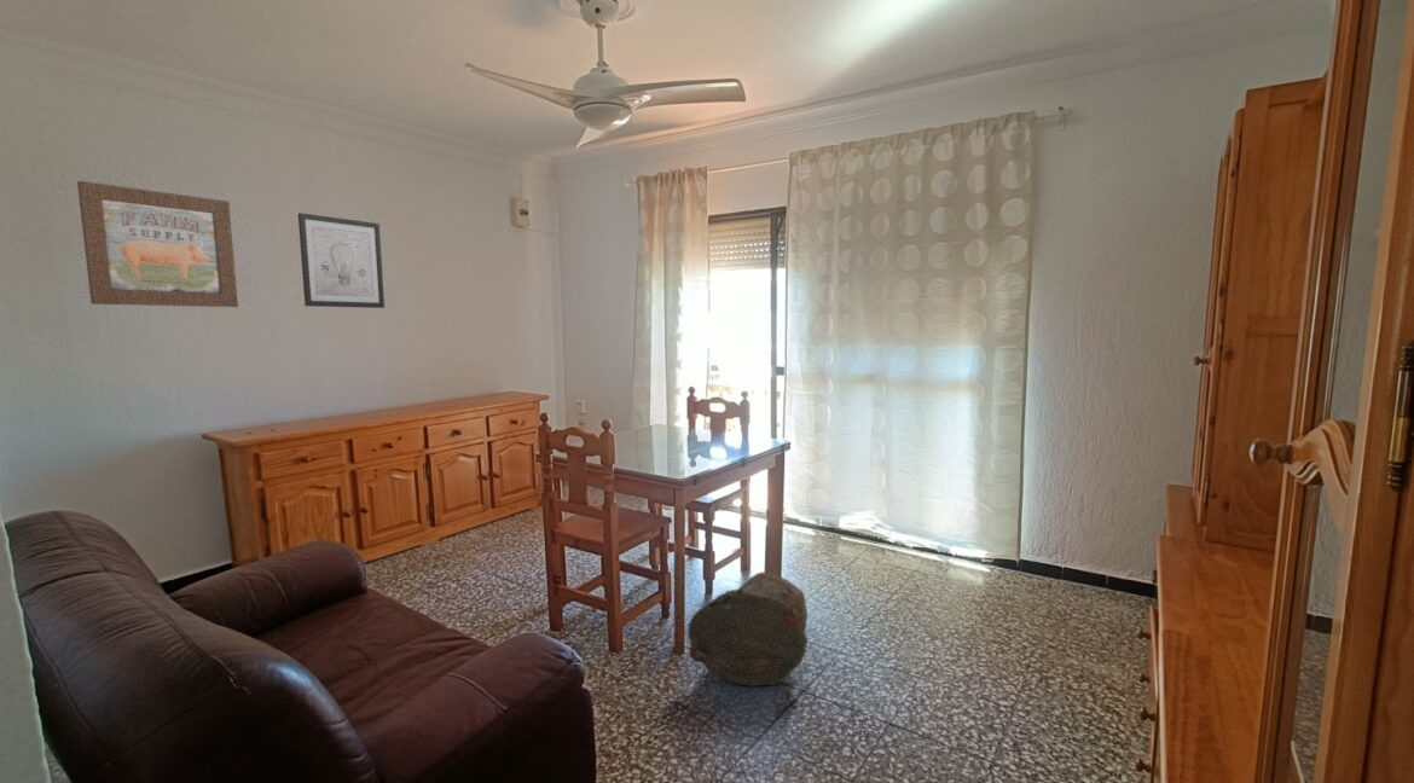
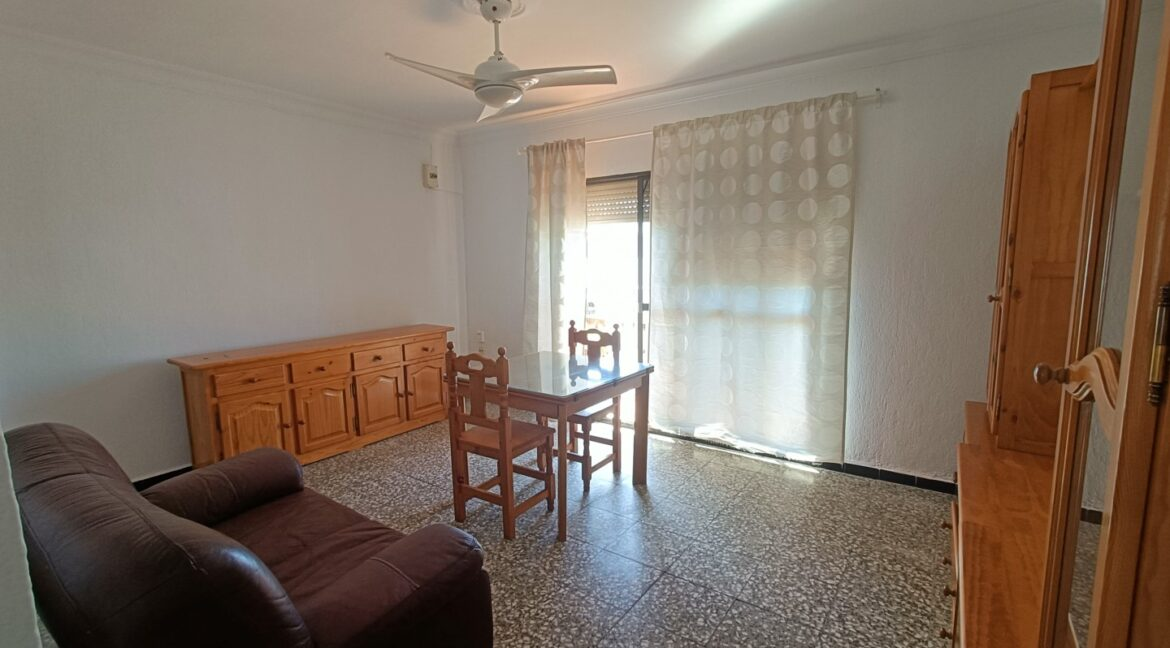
- wall art (343, 262)
- wall art (163, 249)
- bag (755, 622)
